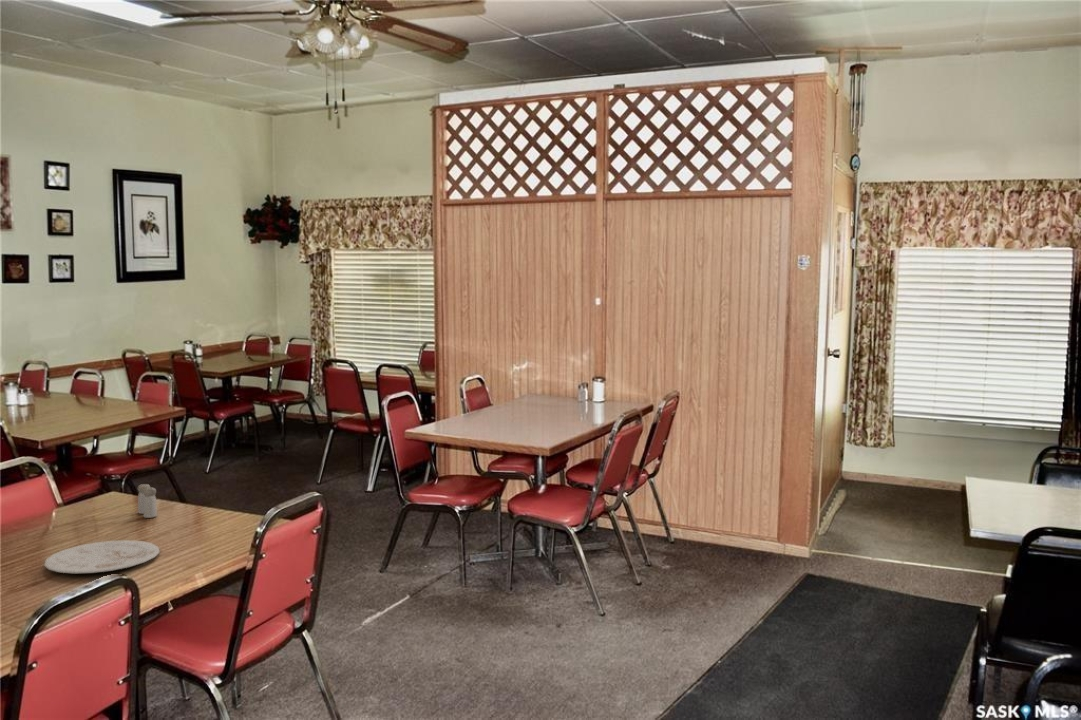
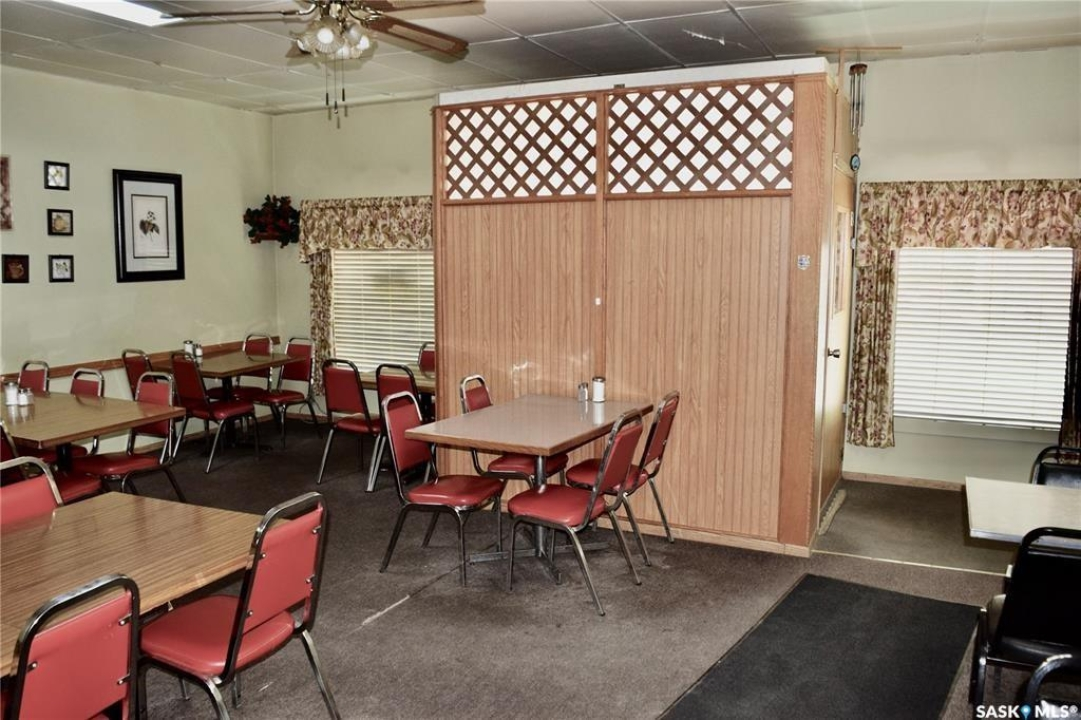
- salt and pepper shaker (147, 500)
- plate (103, 557)
